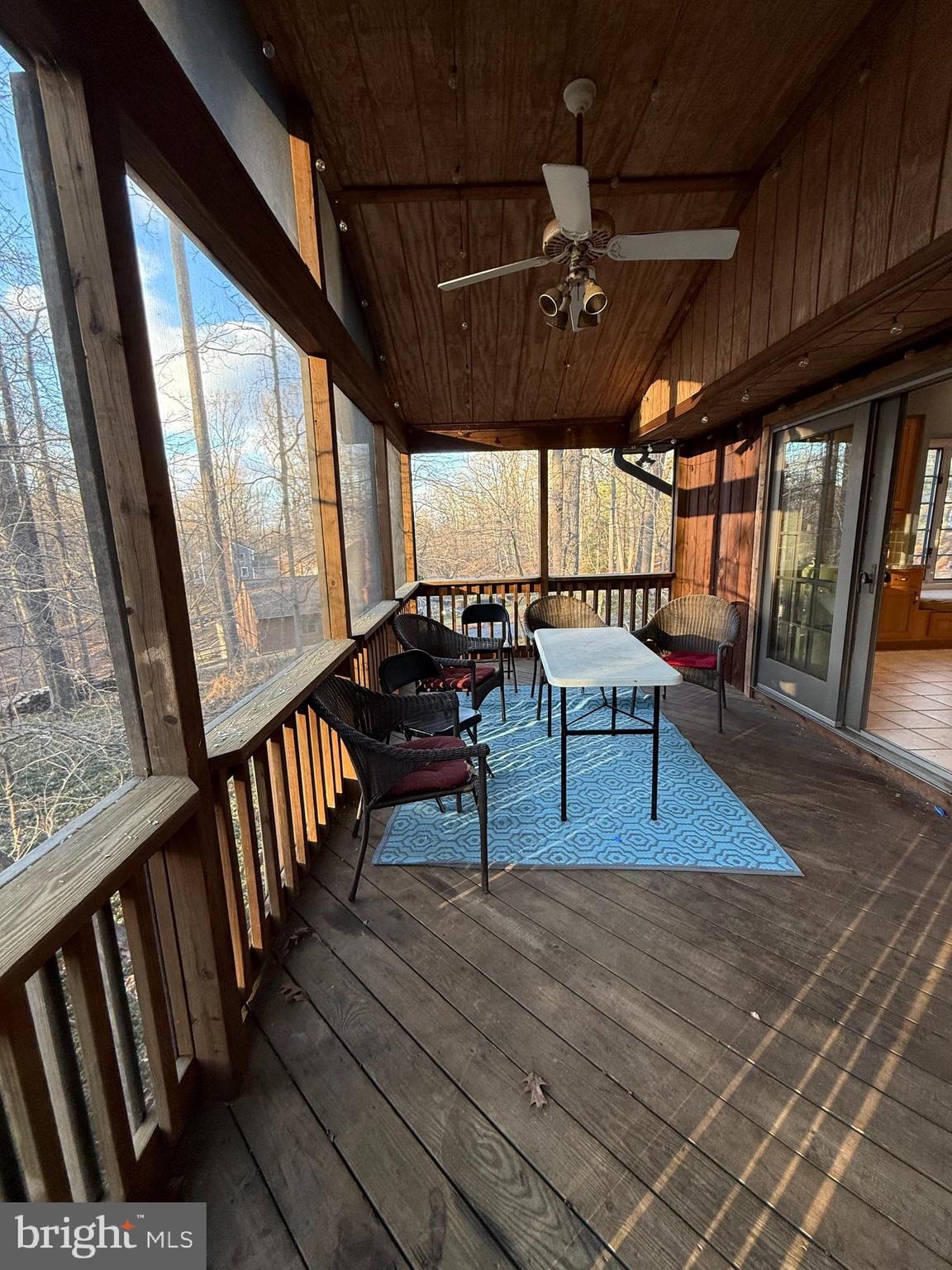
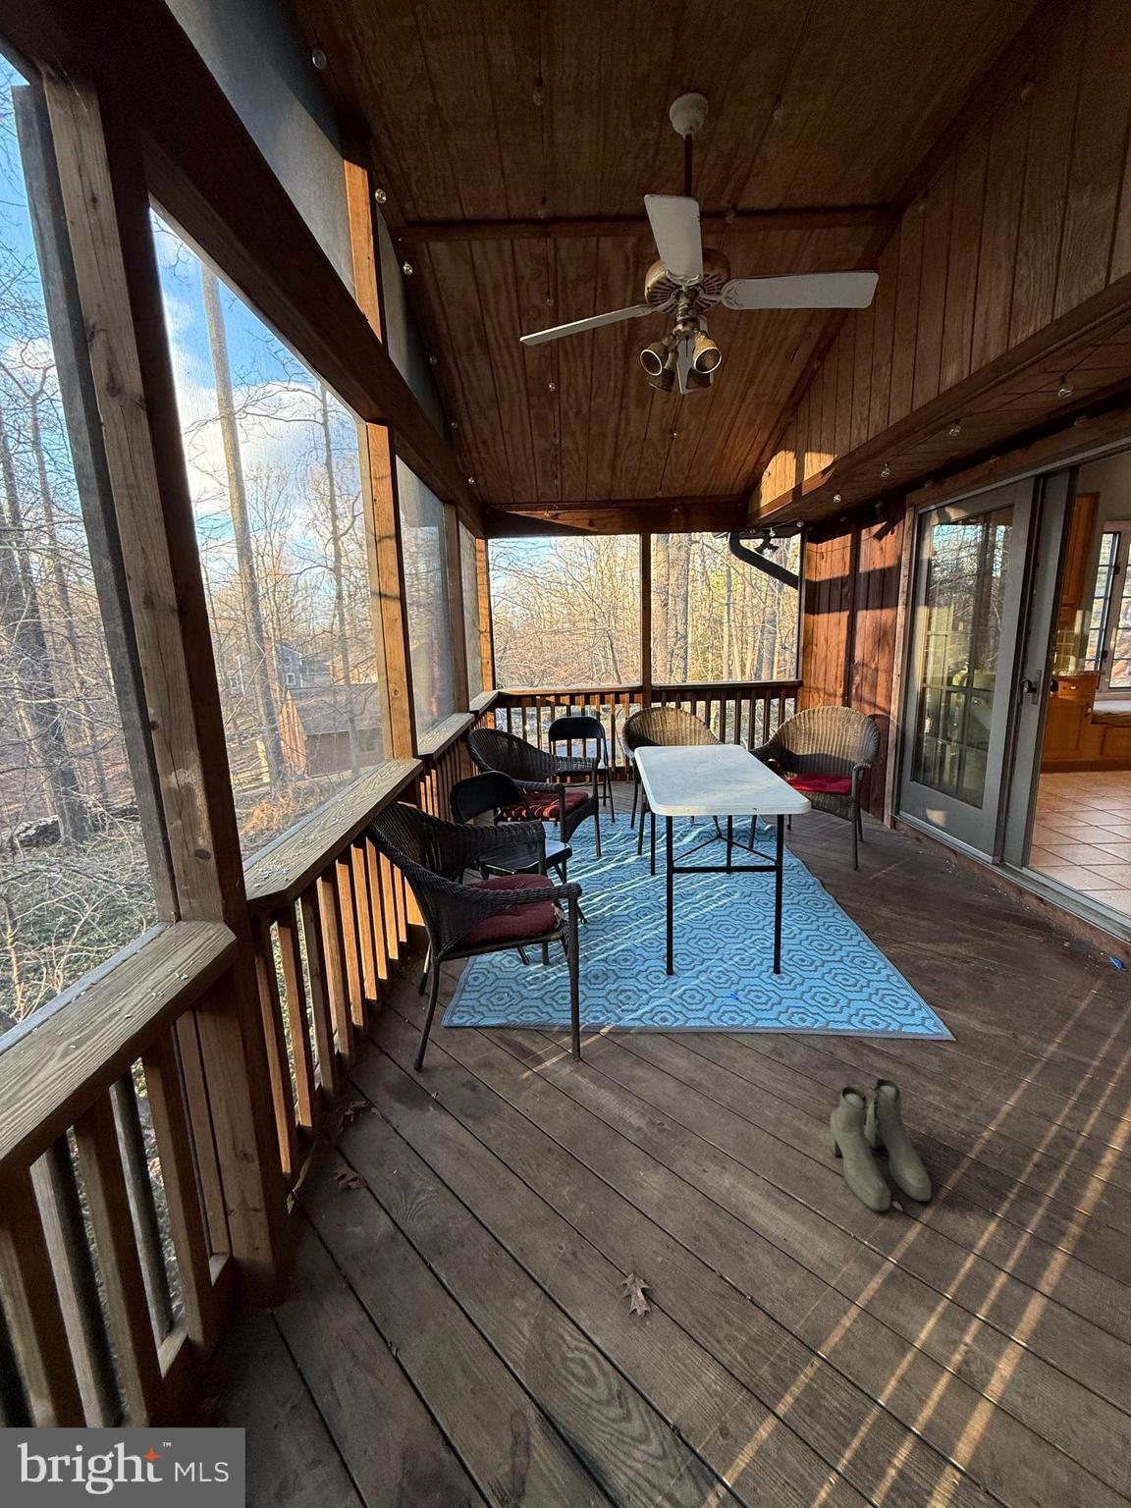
+ boots (879, 1136)
